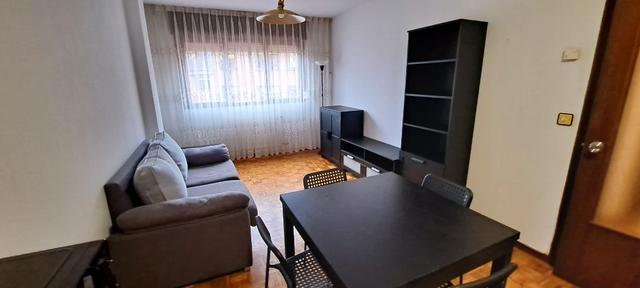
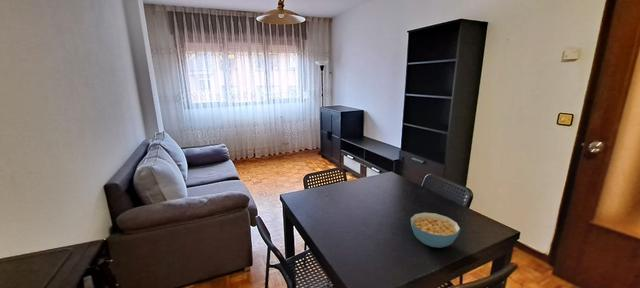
+ cereal bowl (433, 233)
